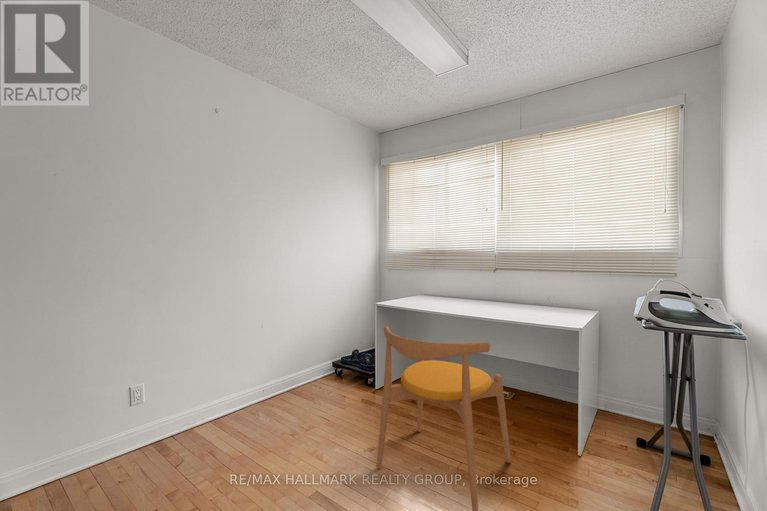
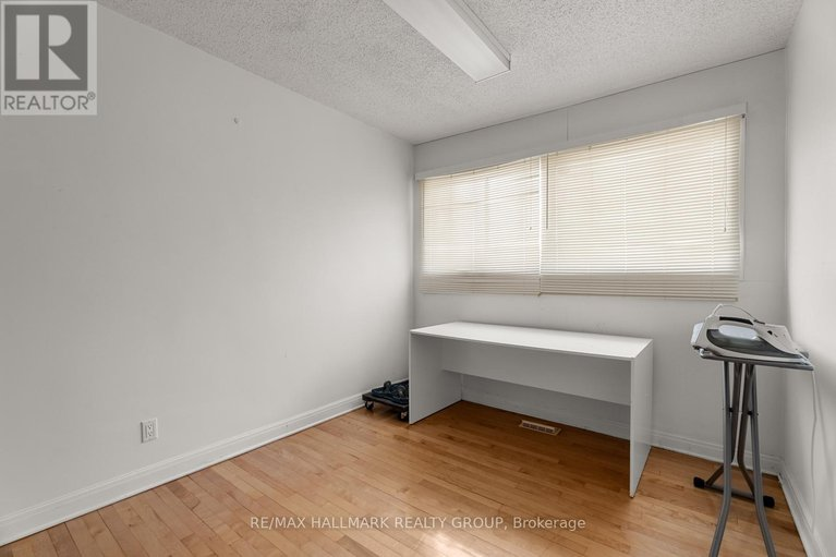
- chair (439, 398)
